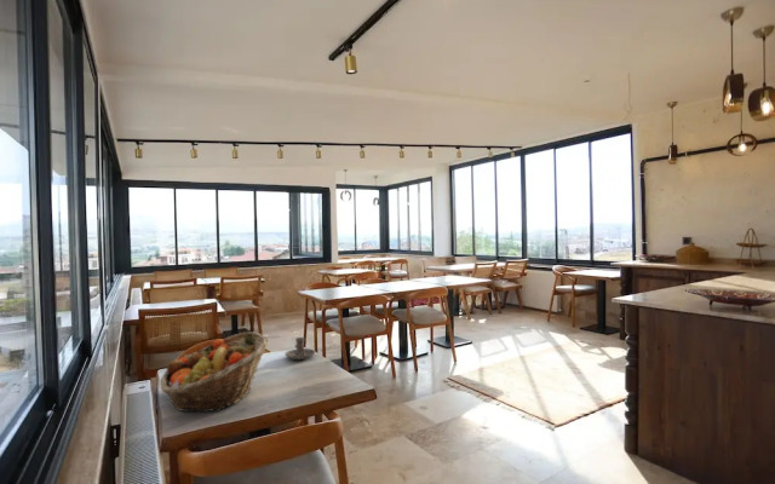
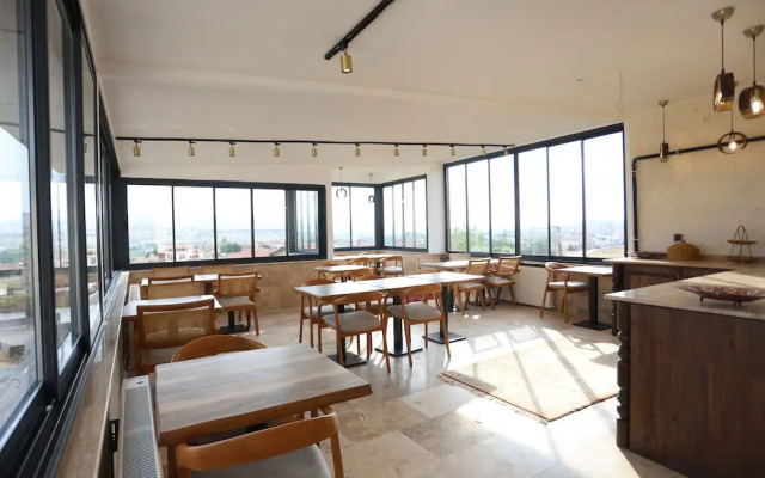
- fruit basket (217, 368)
- candle holder (300, 348)
